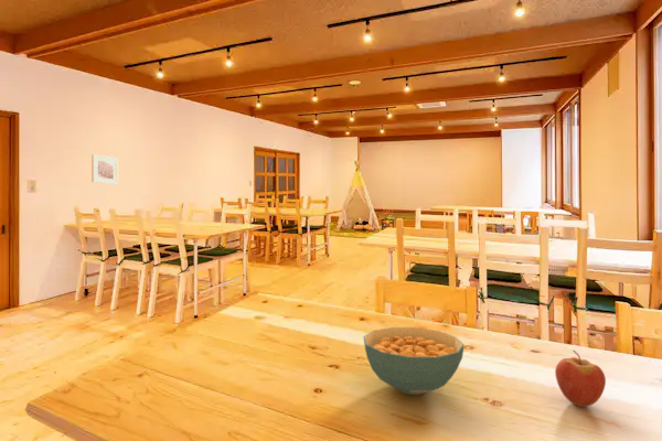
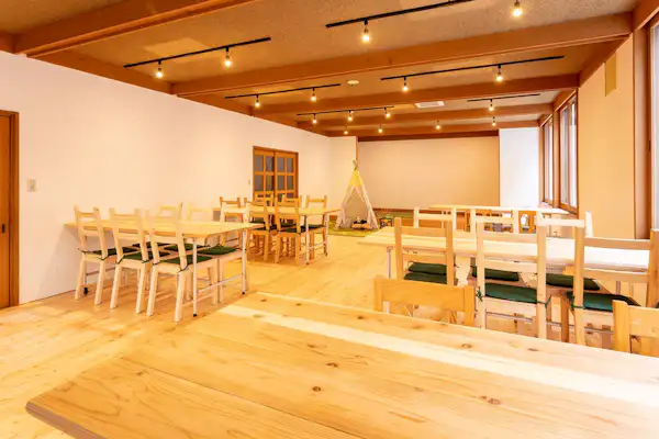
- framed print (105, 170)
- fruit (579, 377)
- cereal bowl (412, 364)
